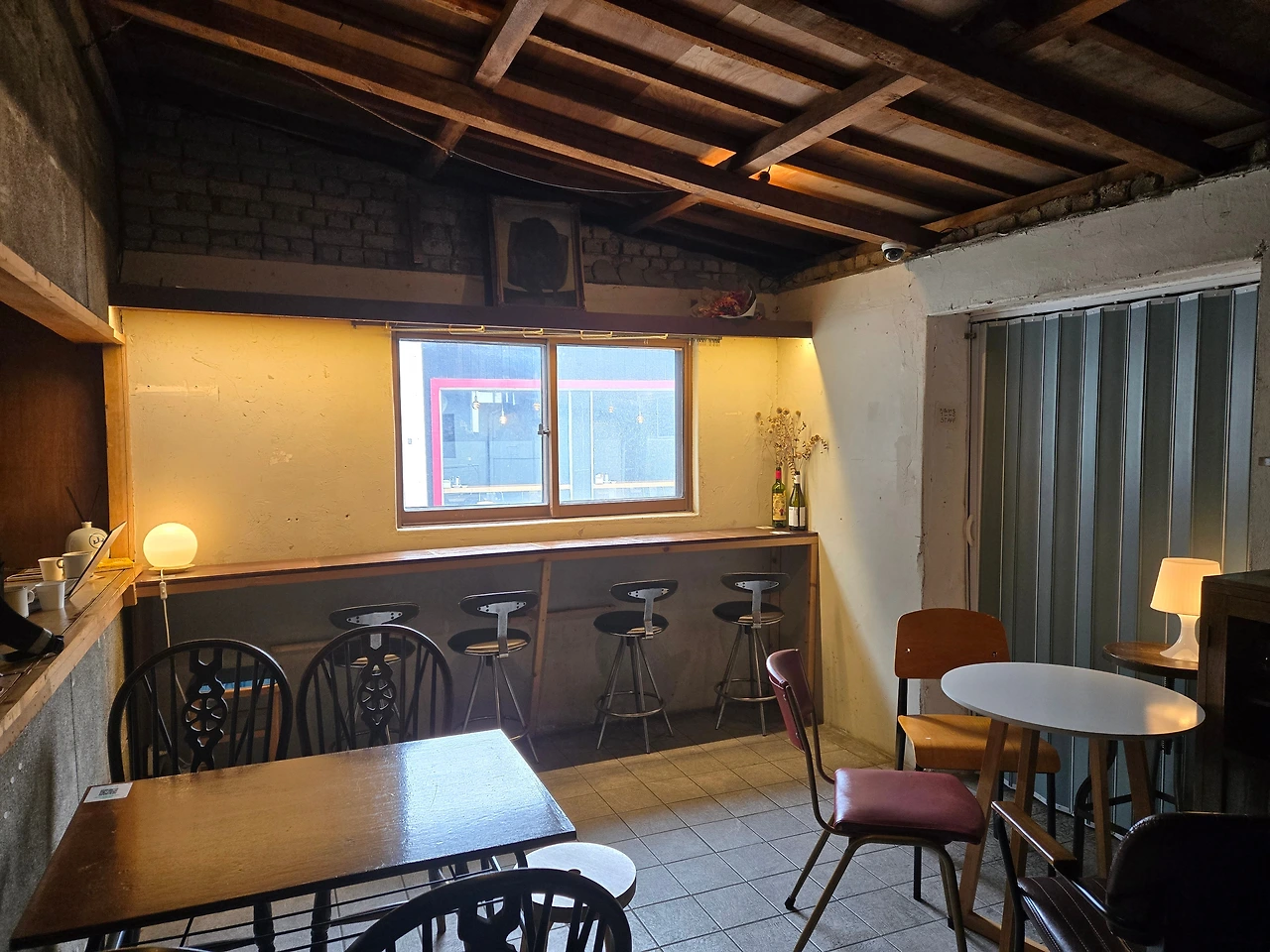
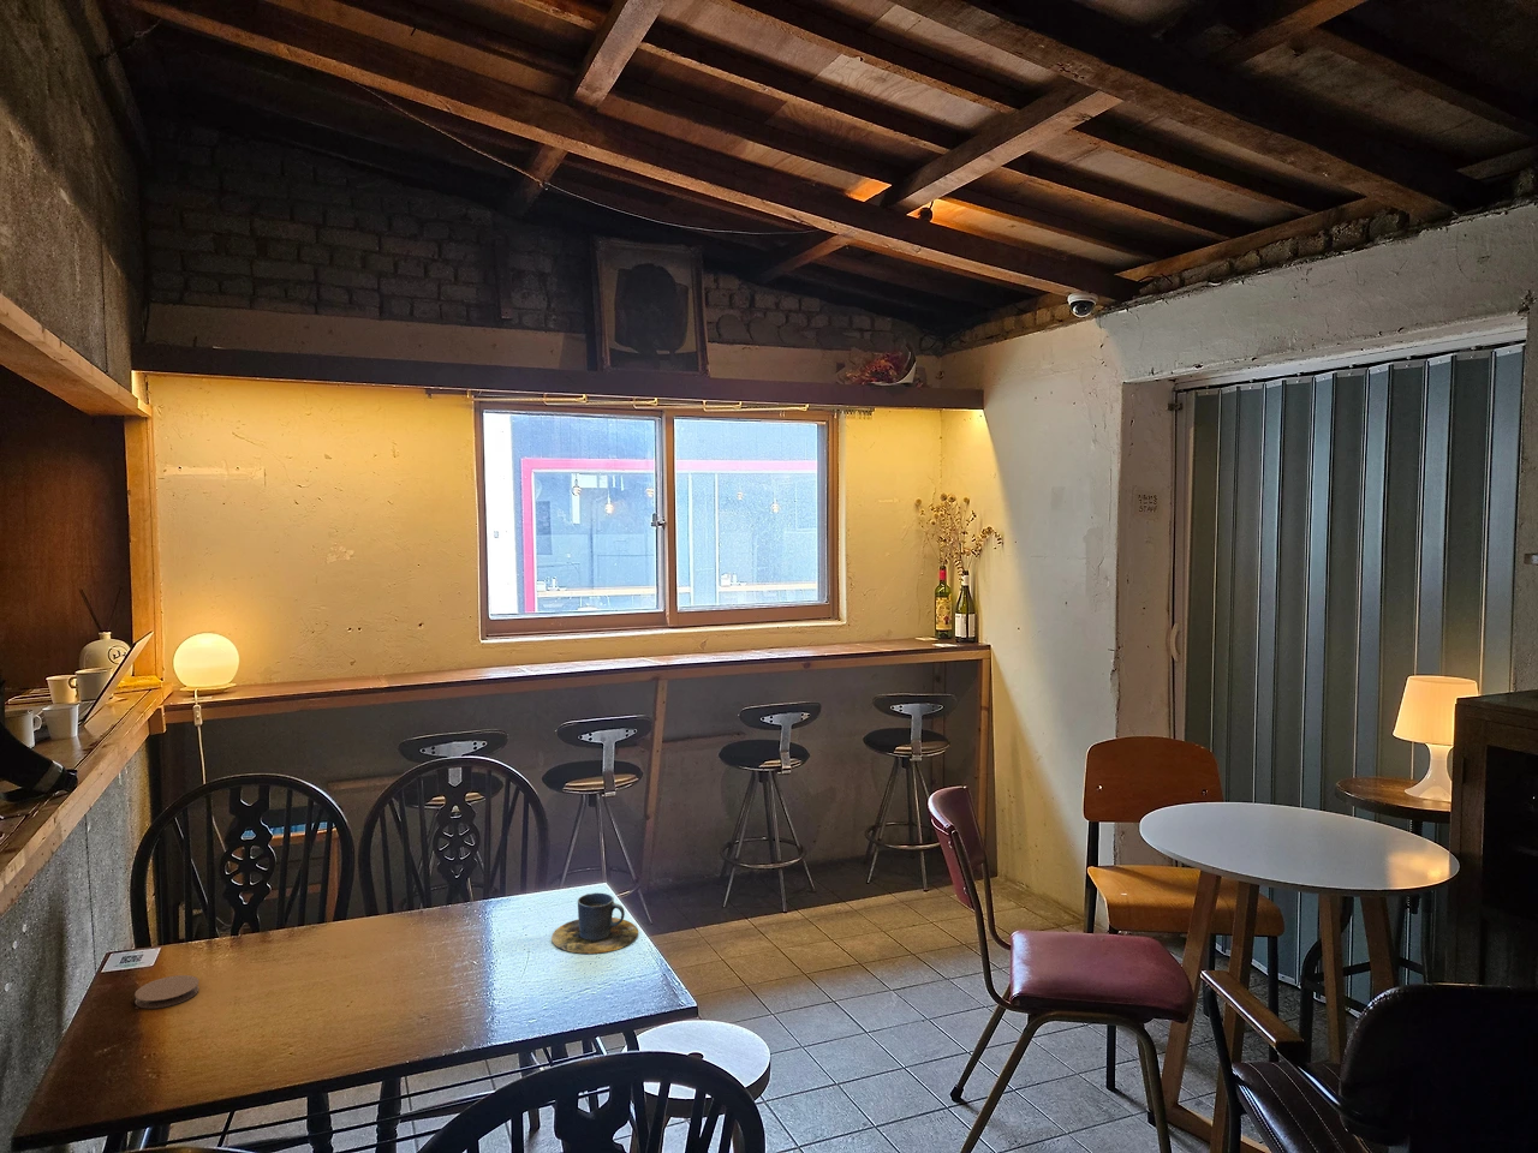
+ cup (595, 917)
+ coaster (167, 991)
